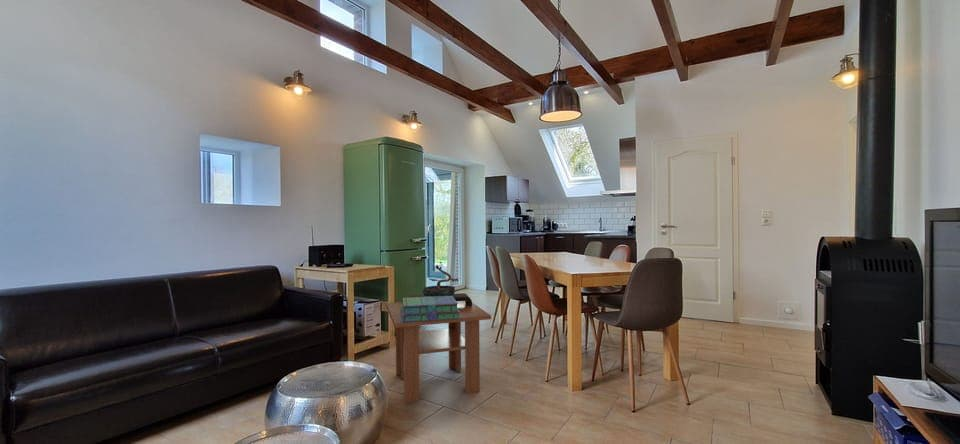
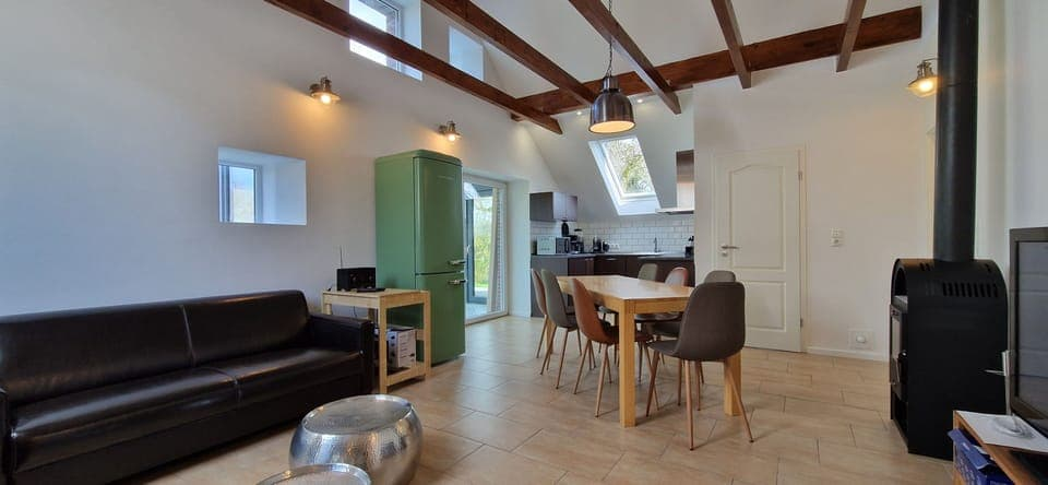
- bonsai tree (438, 282)
- coffee table (435, 345)
- stack of books (429, 307)
